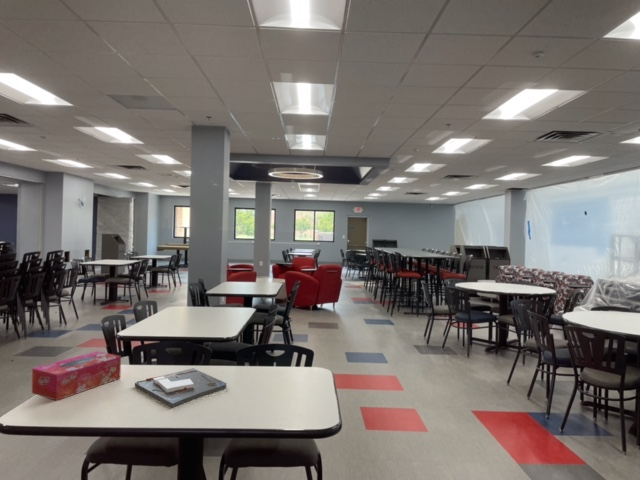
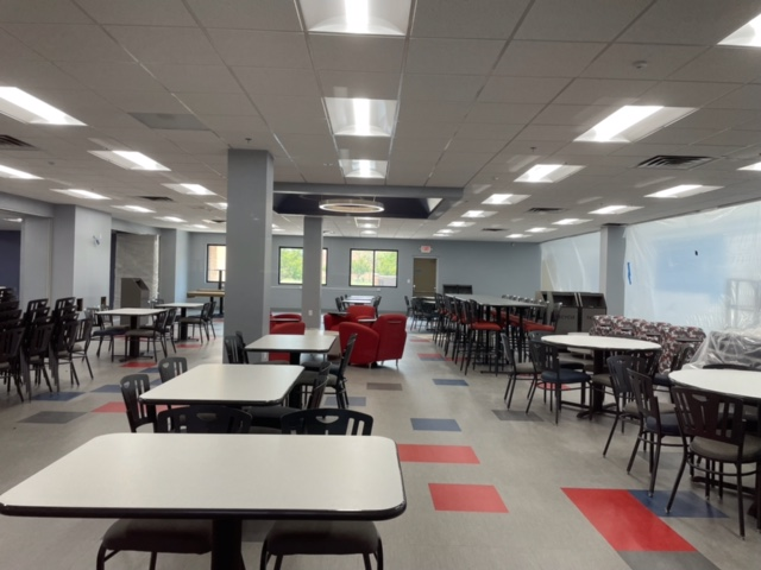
- board game (180, 383)
- tissue box (78, 373)
